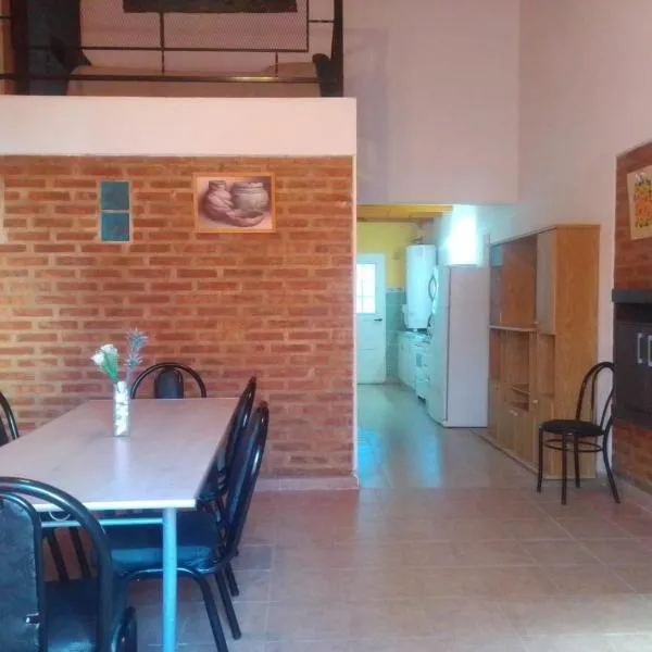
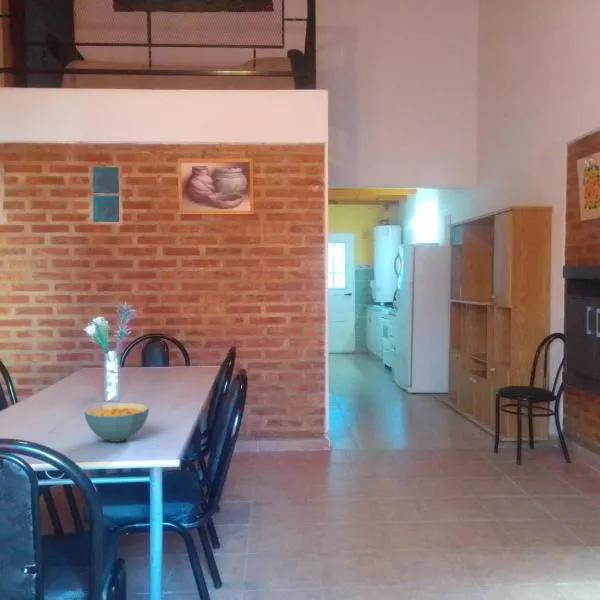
+ cereal bowl (117, 424)
